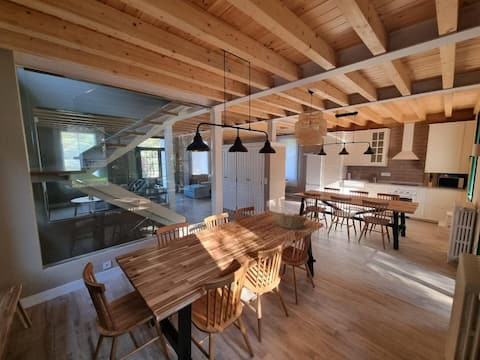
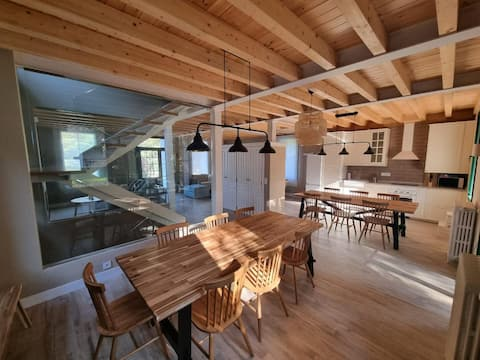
- fruit basket (288, 218)
